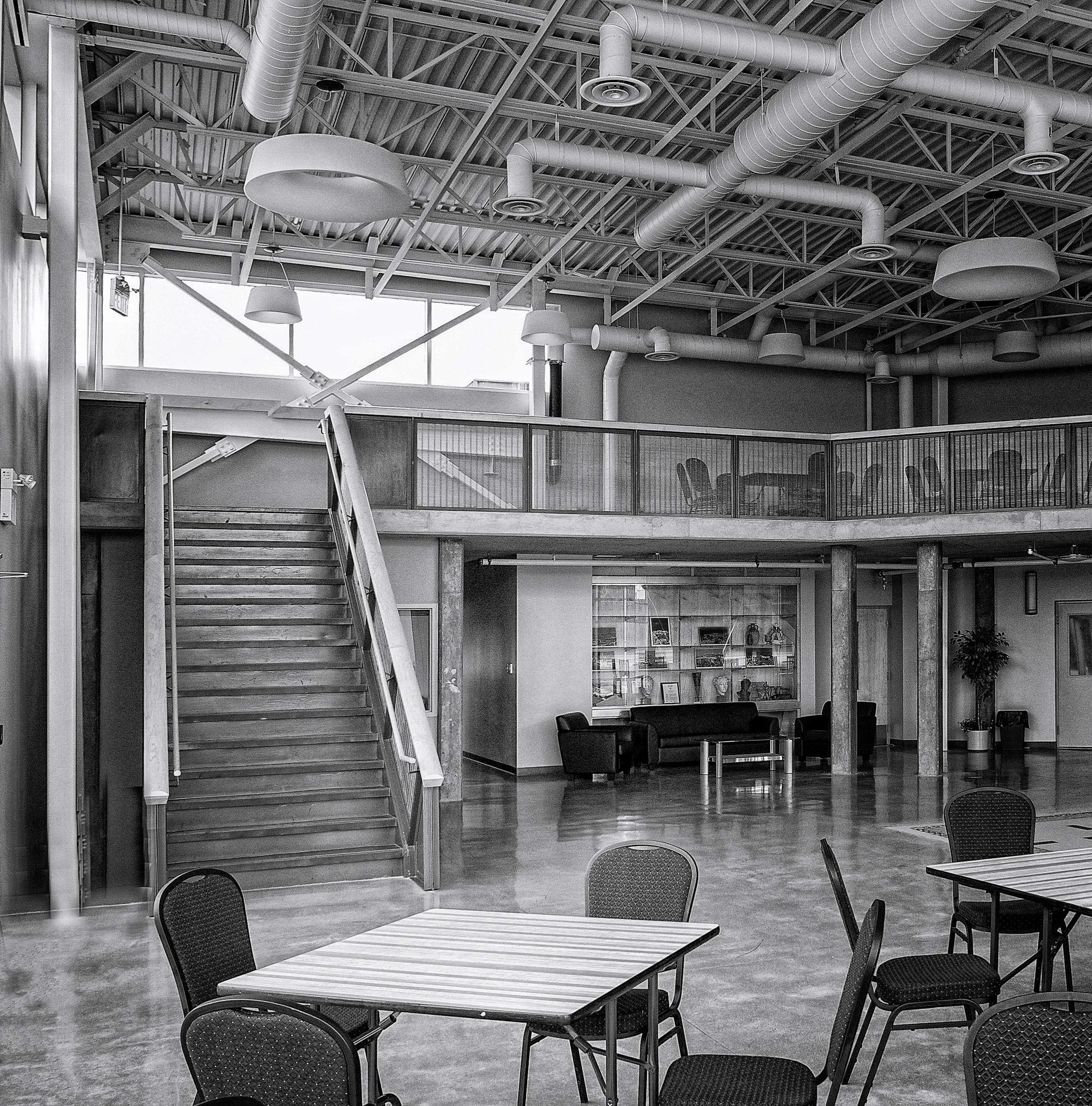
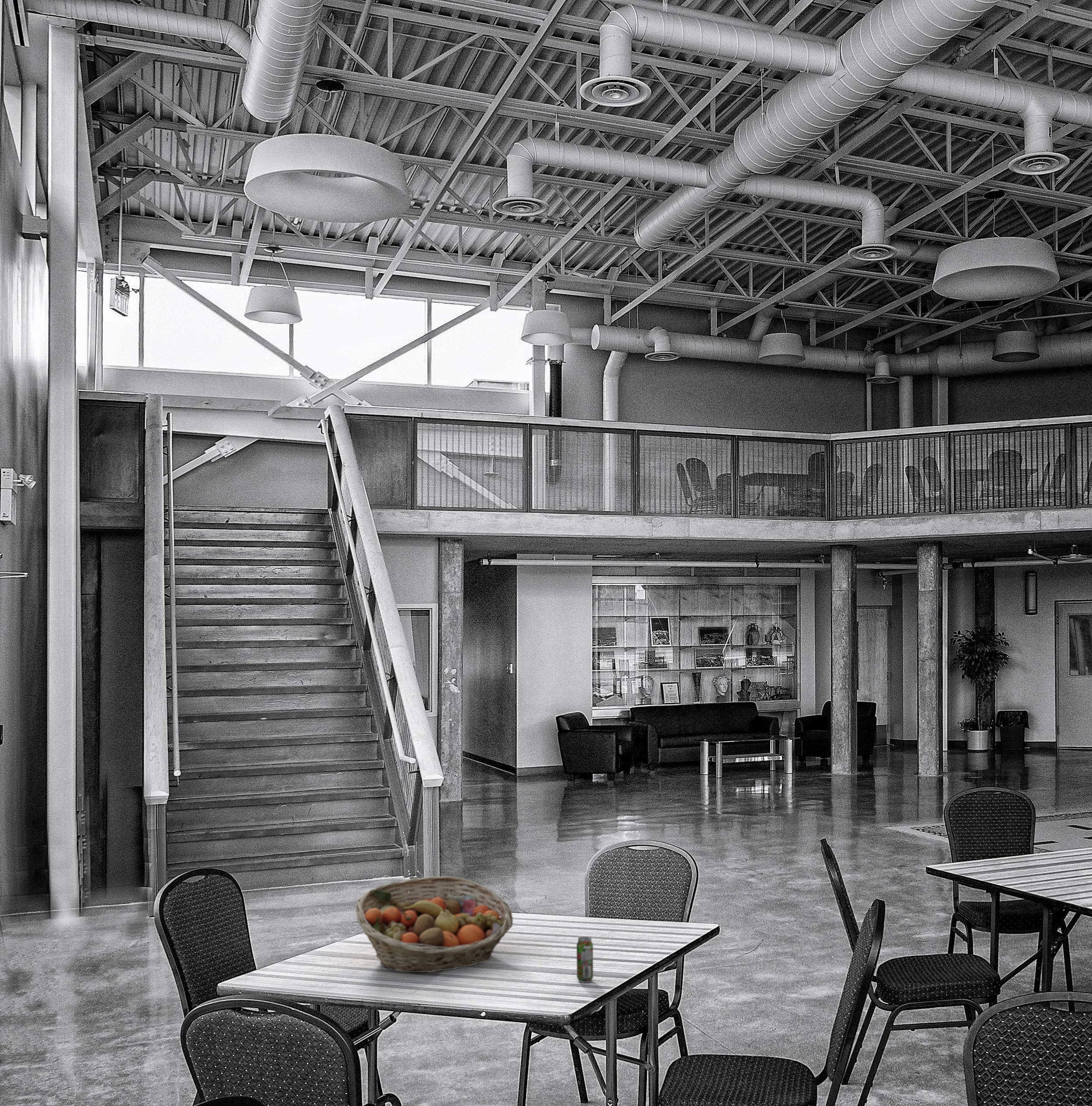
+ fruit basket (434, 924)
+ beverage can (585, 959)
